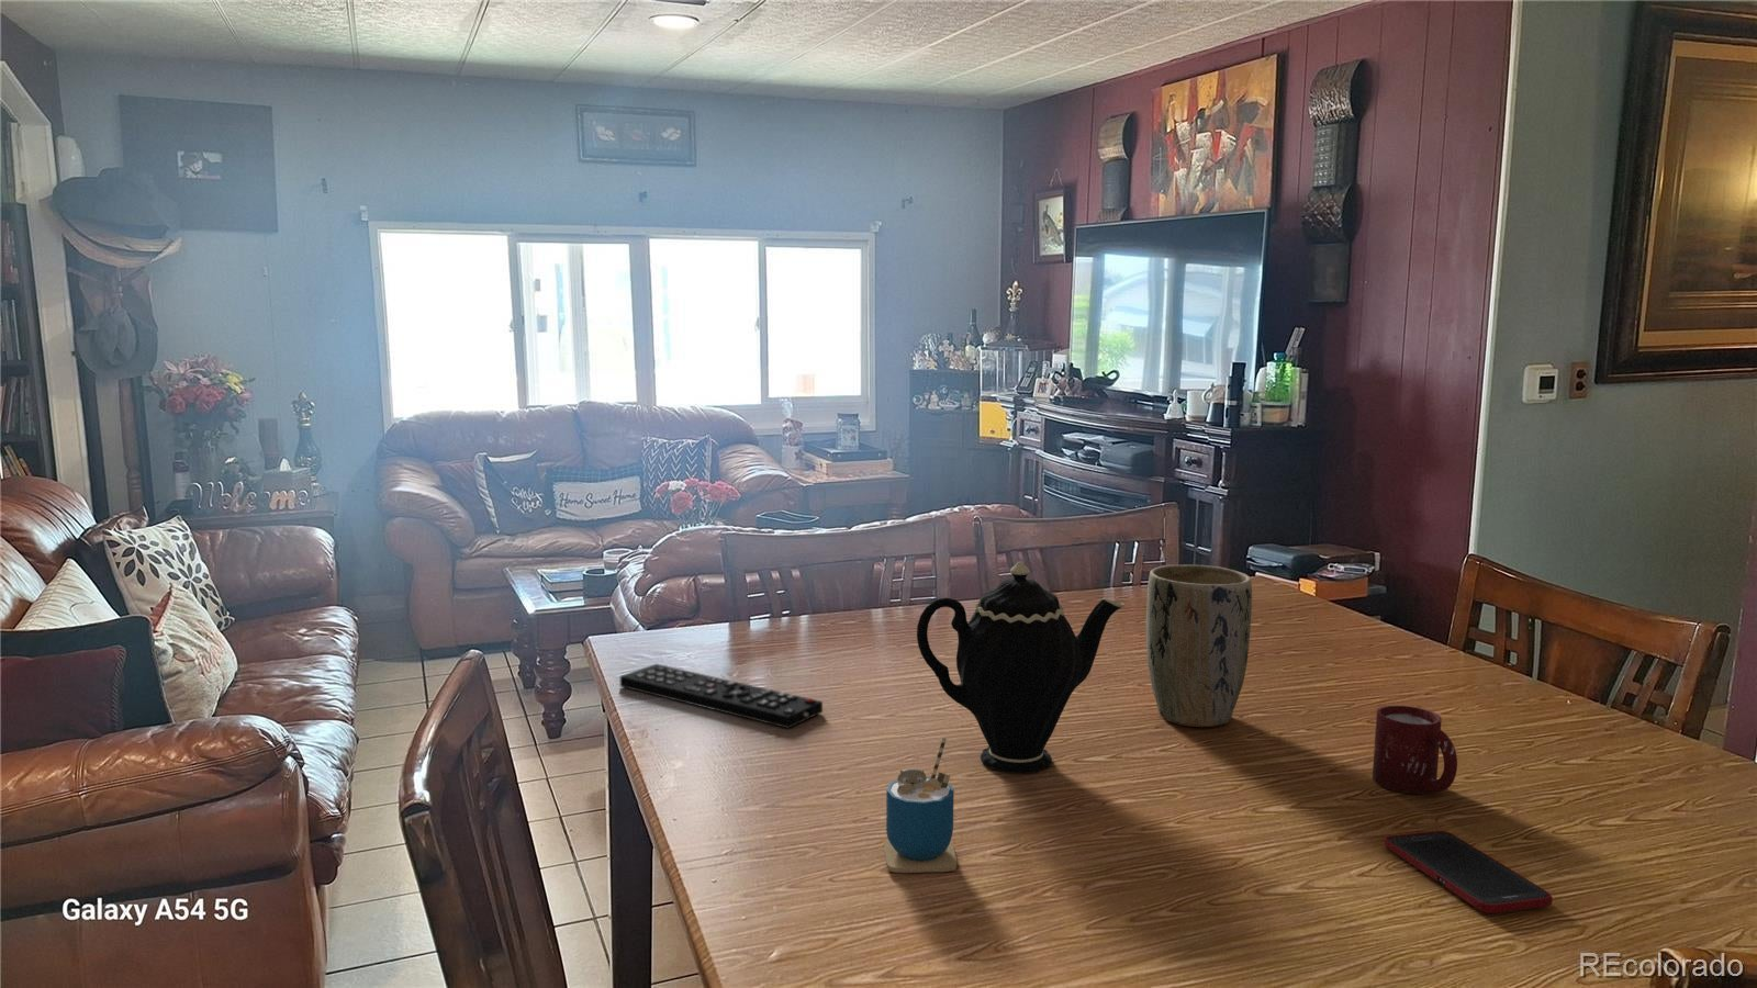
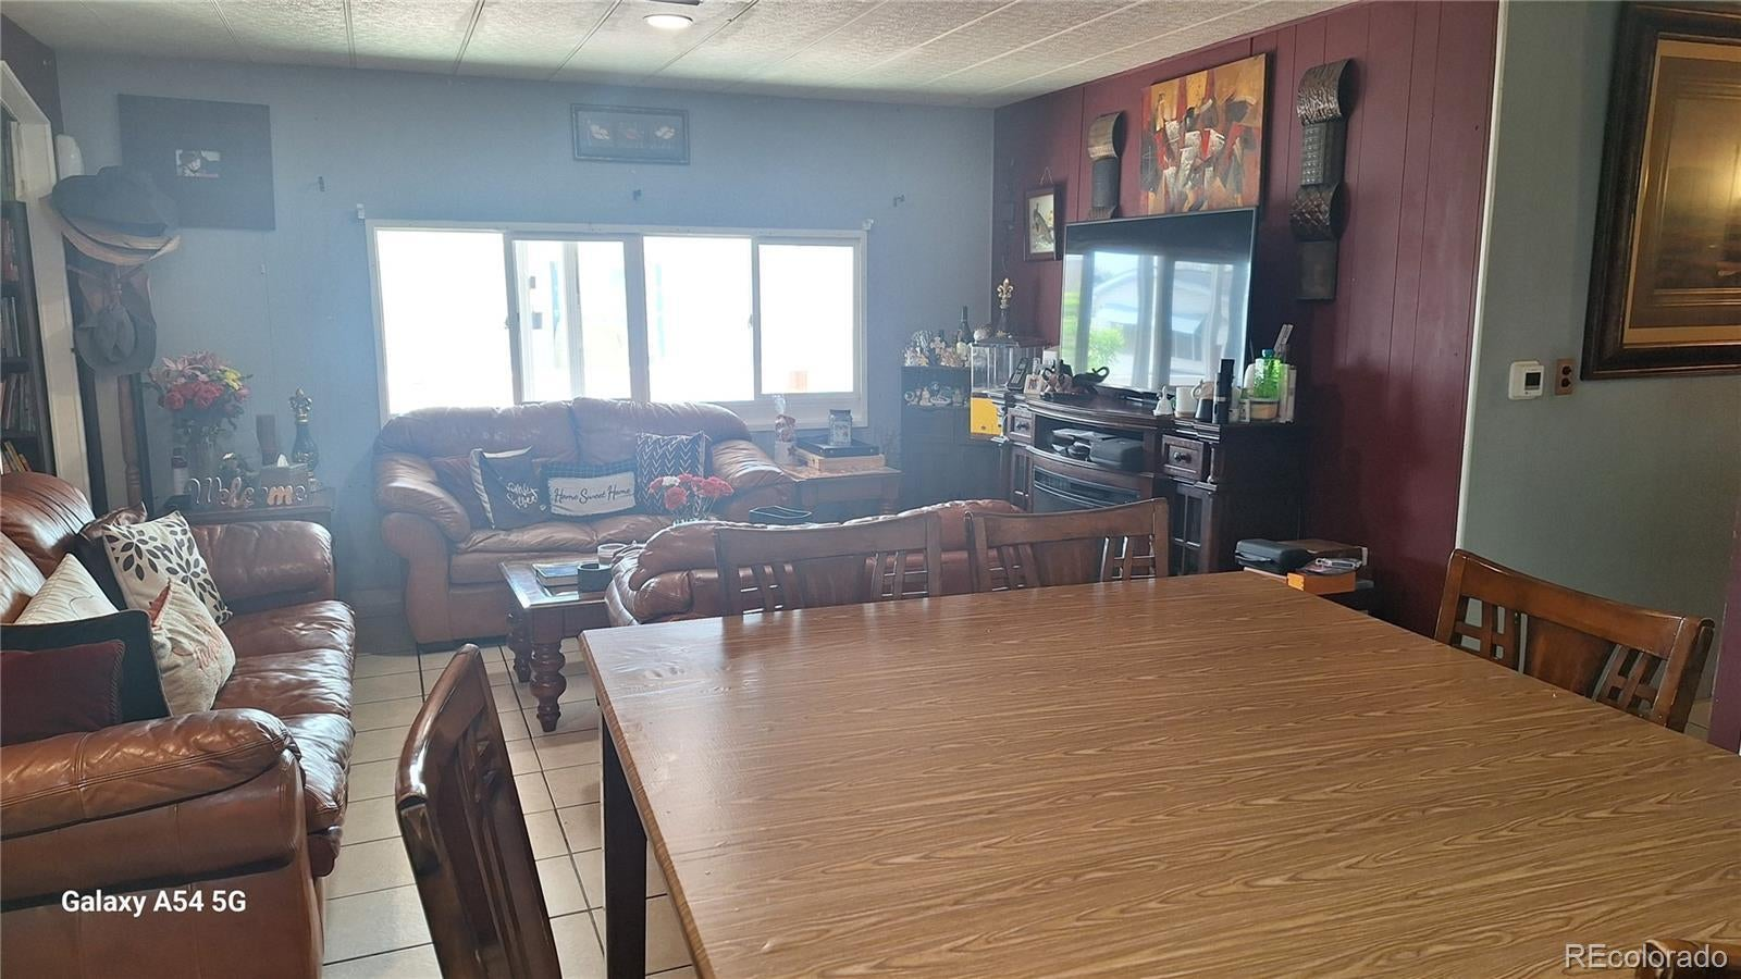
- cell phone (1464, 870)
- teapot (1021, 661)
- remote control (718, 691)
- cup (920, 799)
- cup (1417, 753)
- plant pot (1196, 644)
